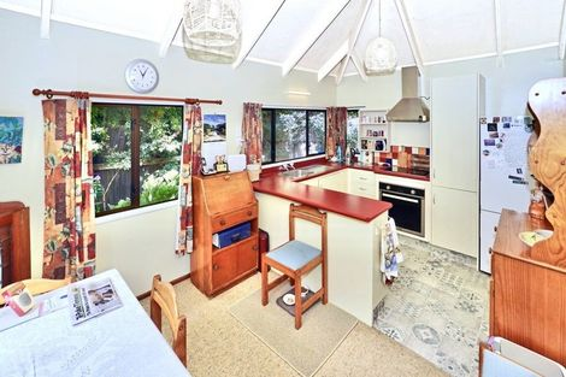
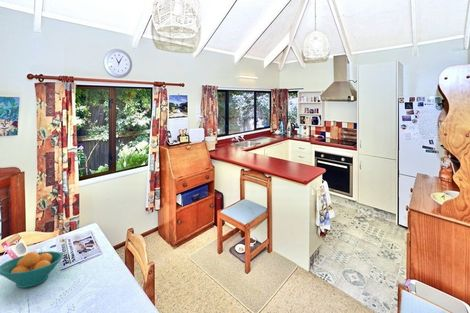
+ fruit bowl (32, 267)
